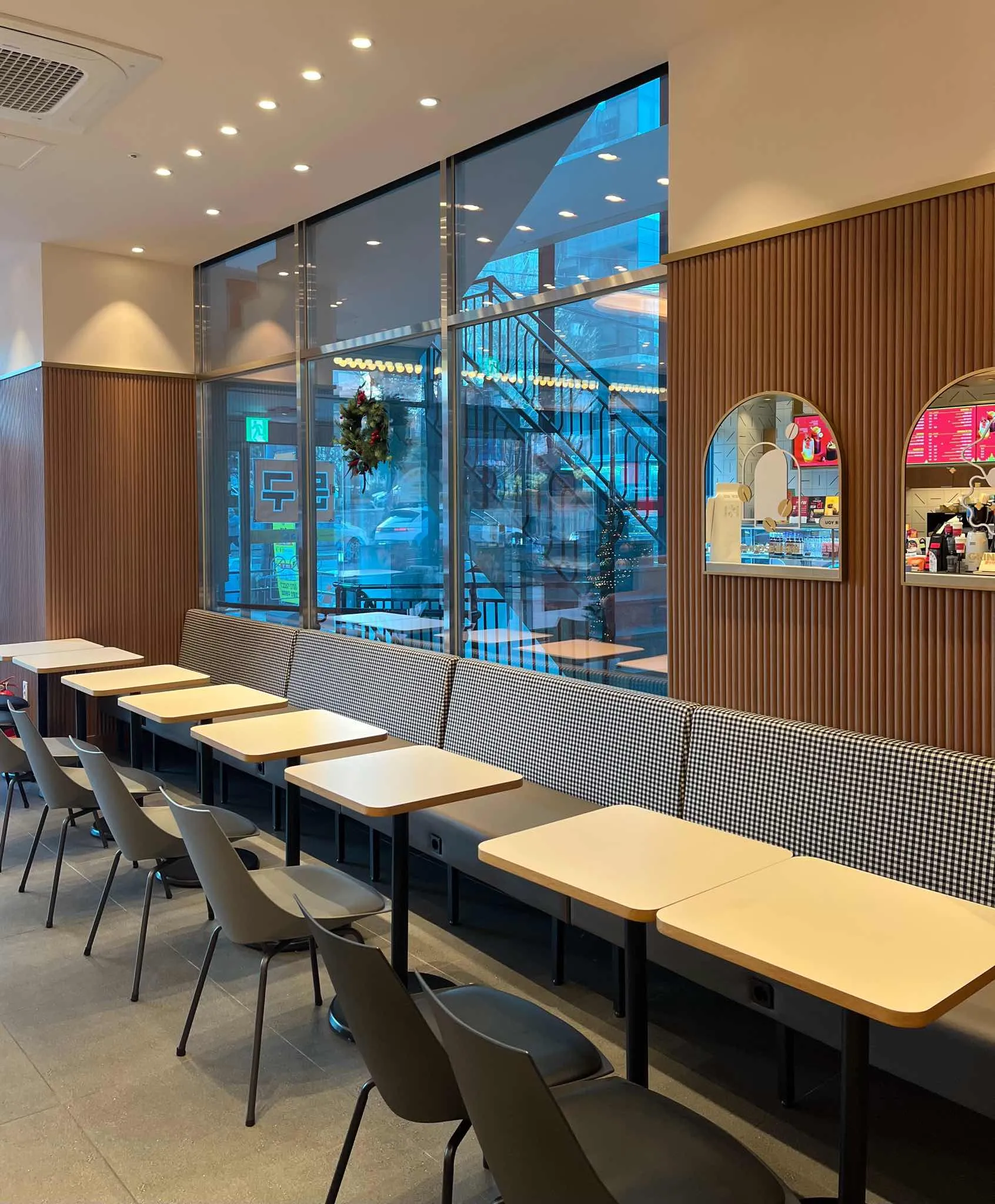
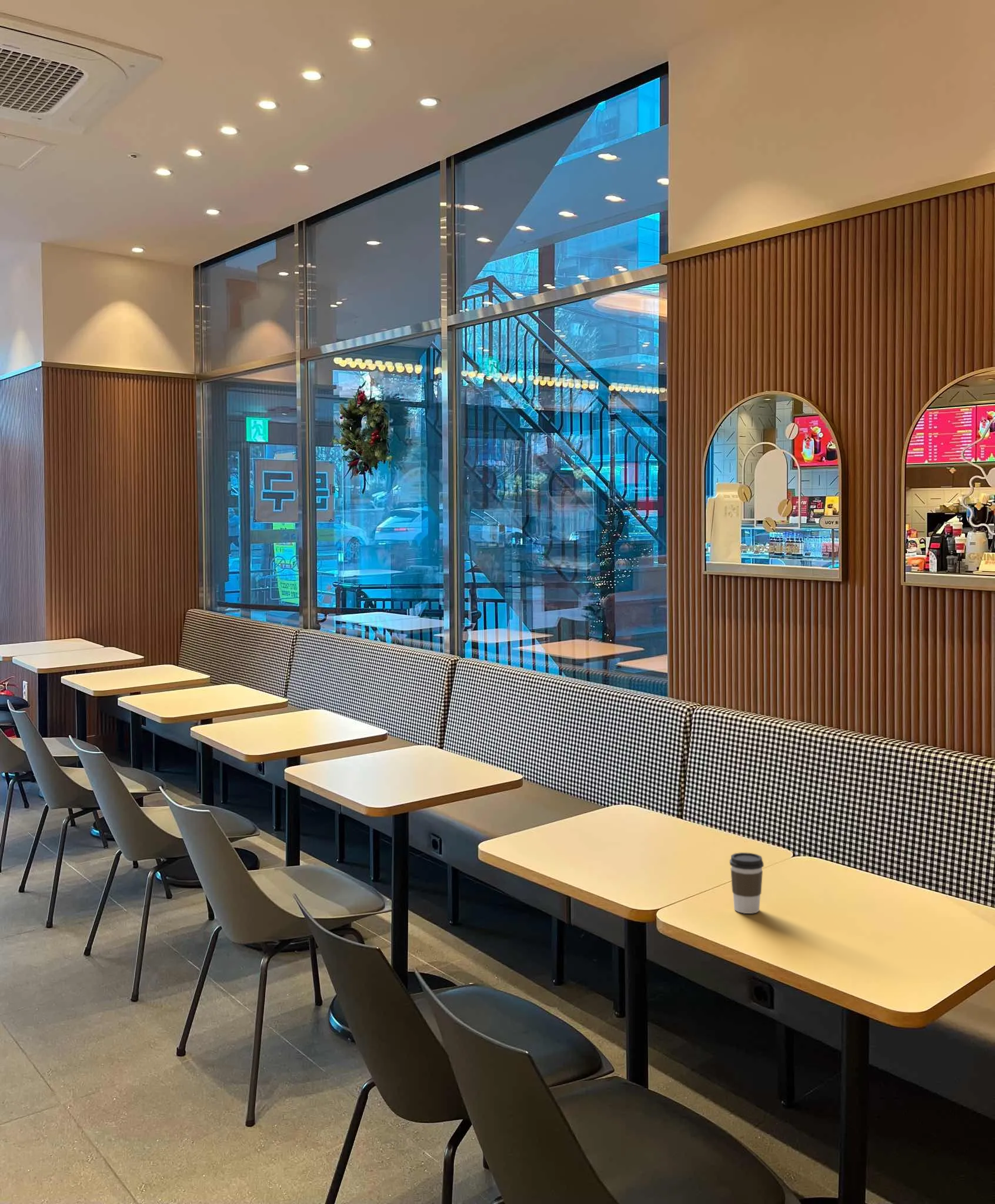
+ coffee cup (746, 883)
